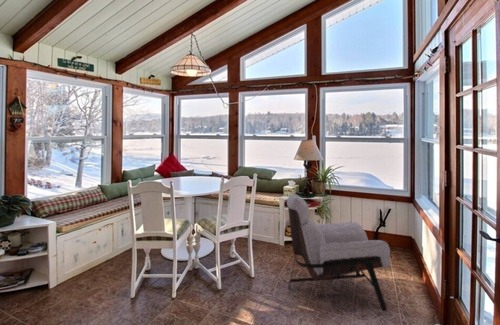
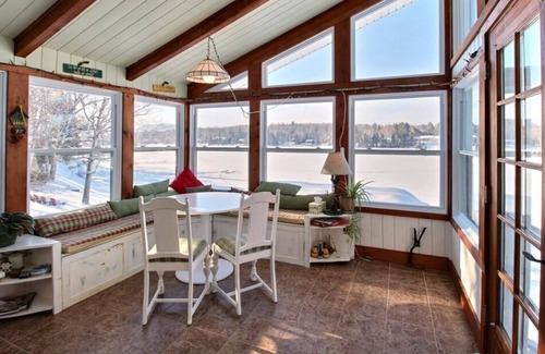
- lounge chair (335, 244)
